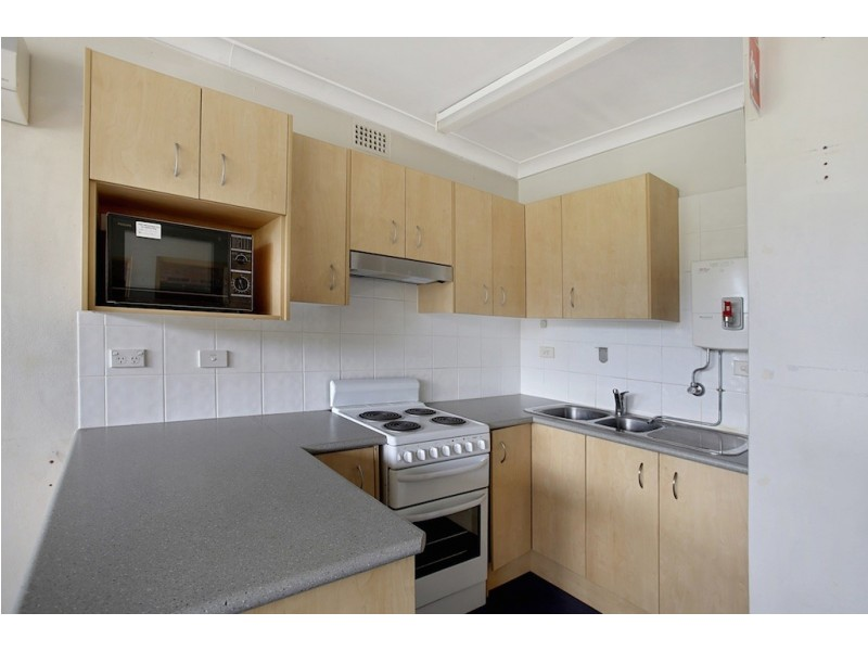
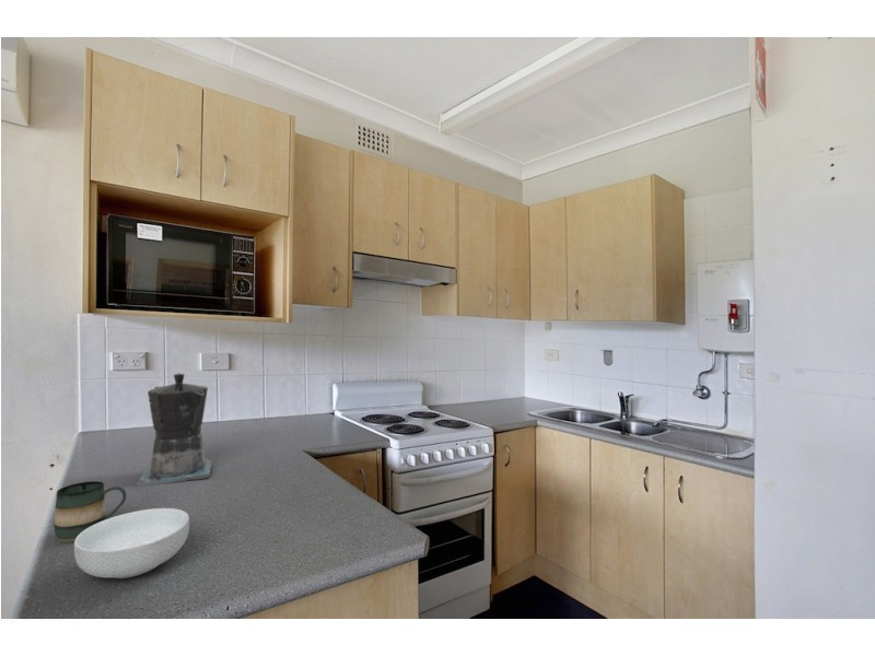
+ cereal bowl (135, 546)
+ mug (91, 508)
+ coffee maker (177, 423)
